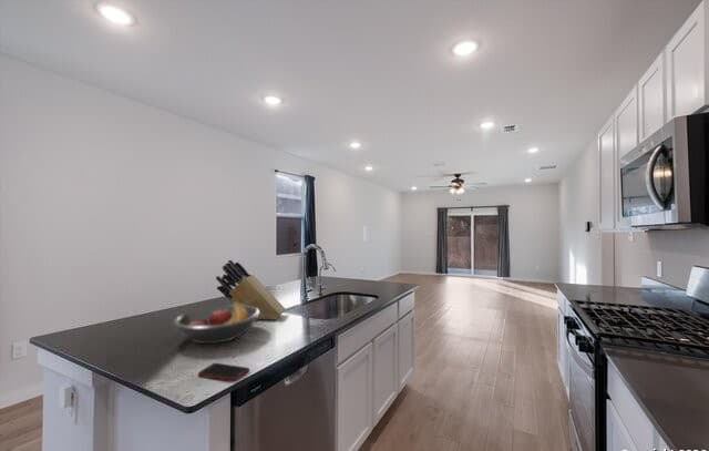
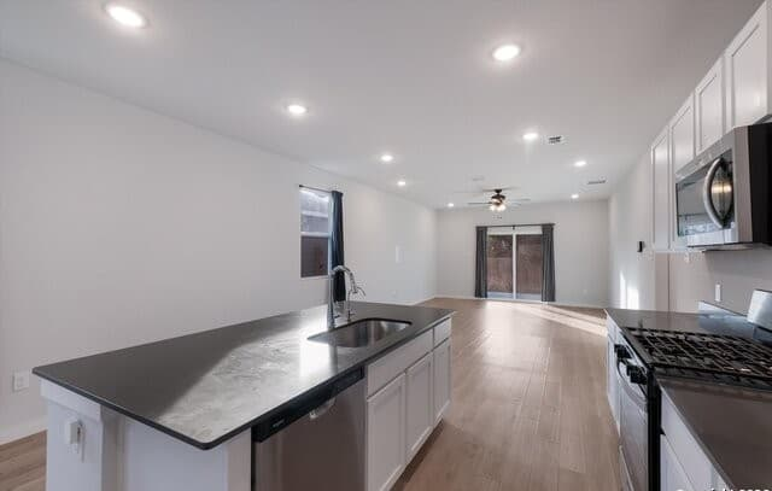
- knife block (250, 288)
- fruit bowl (218, 322)
- cell phone (224, 371)
